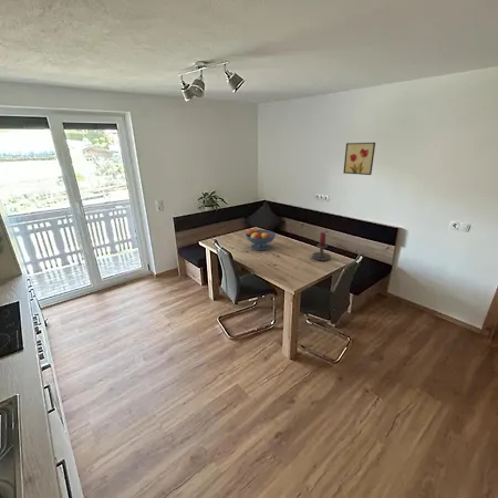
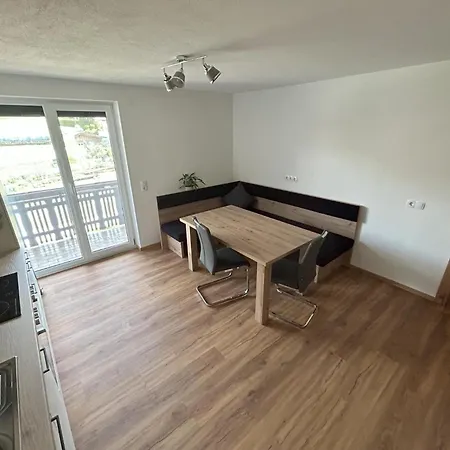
- wall art (359, 158)
- candle holder (320, 246)
- fruit bowl (260, 238)
